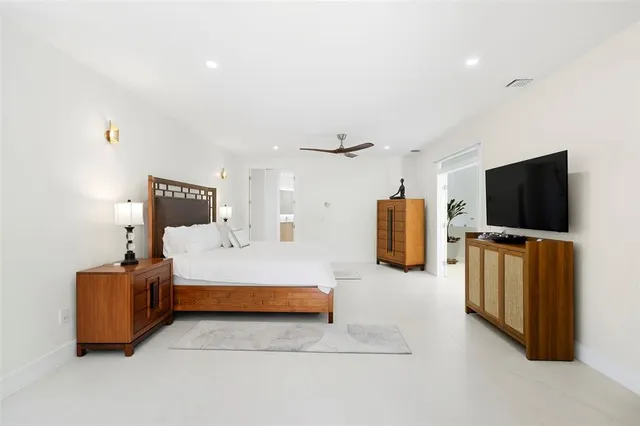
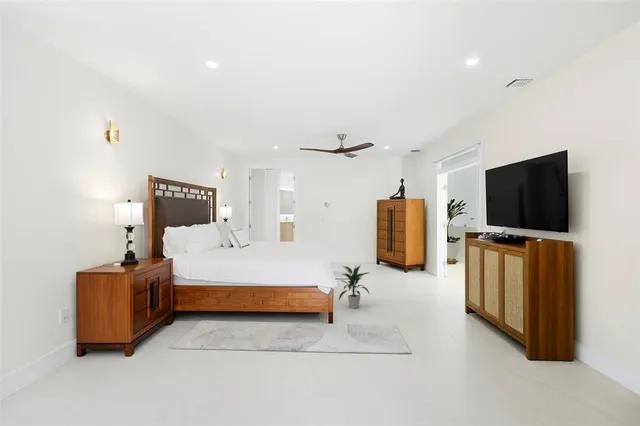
+ indoor plant (352, 285)
